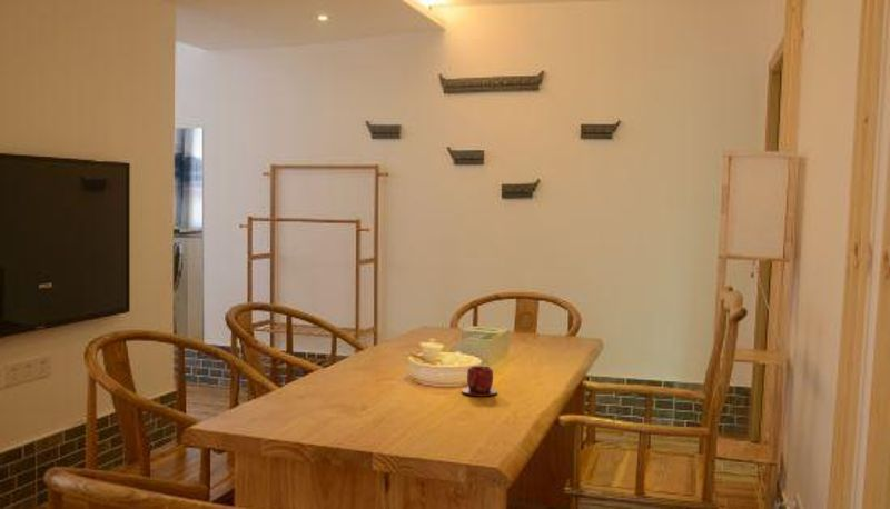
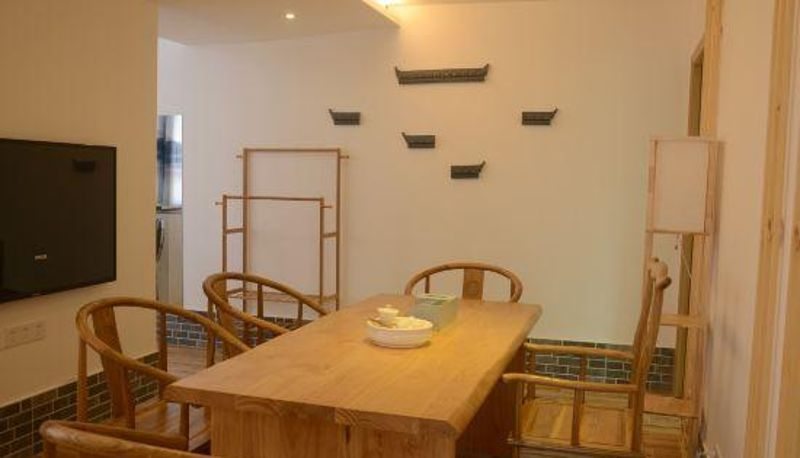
- teacup (478, 380)
